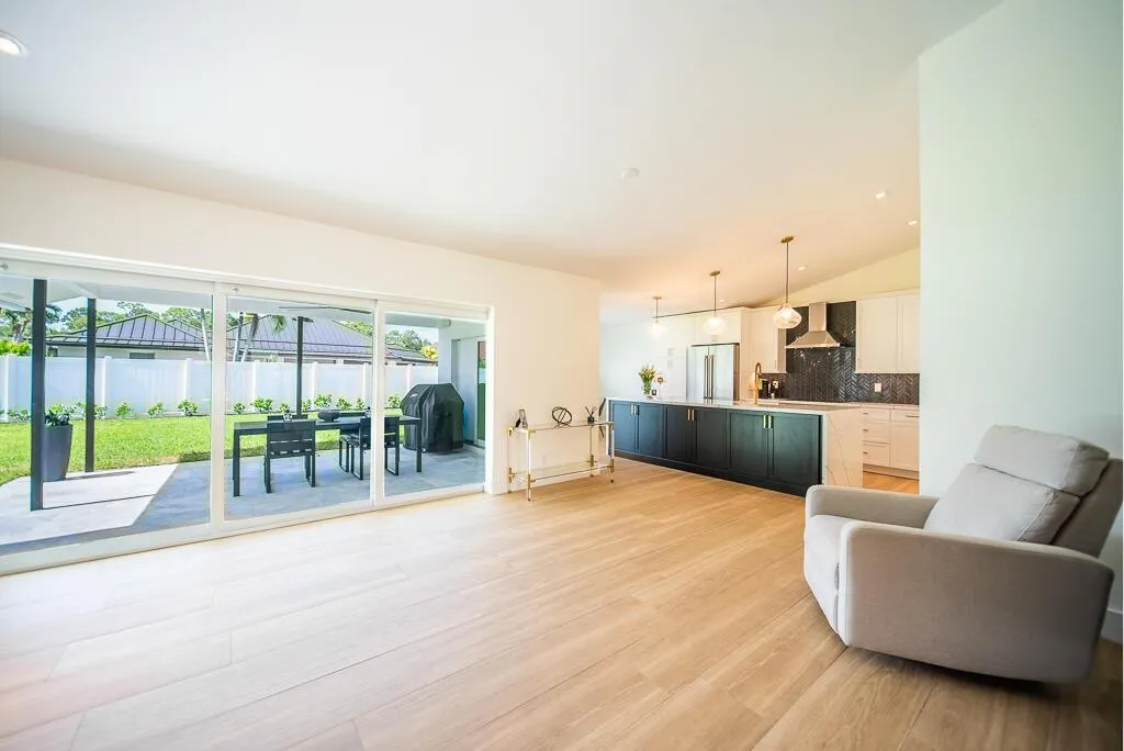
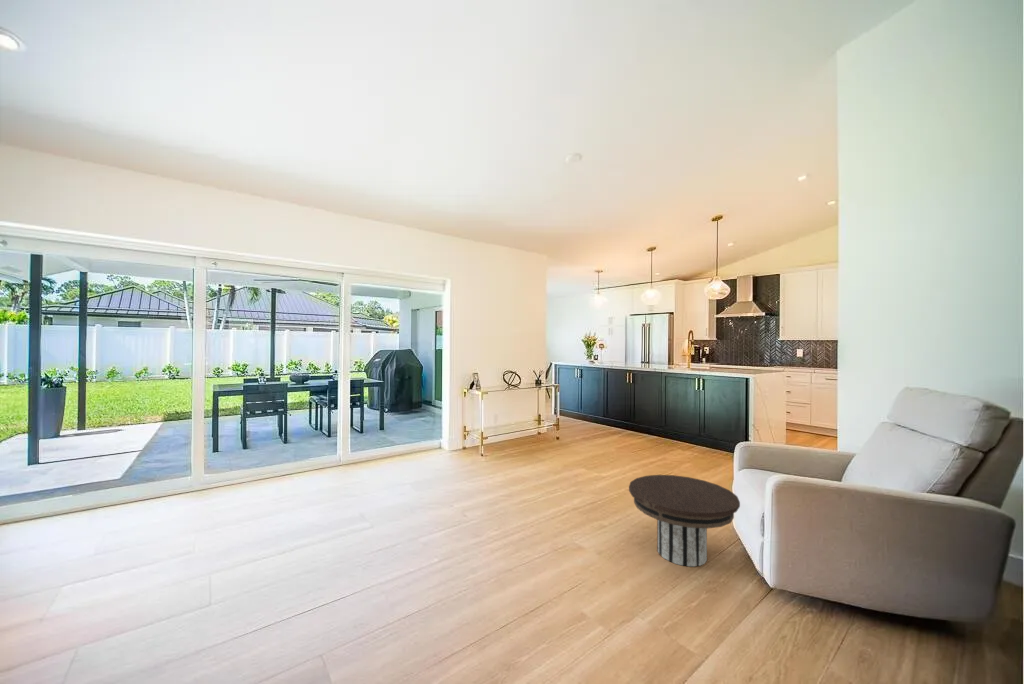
+ side table (681, 522)
